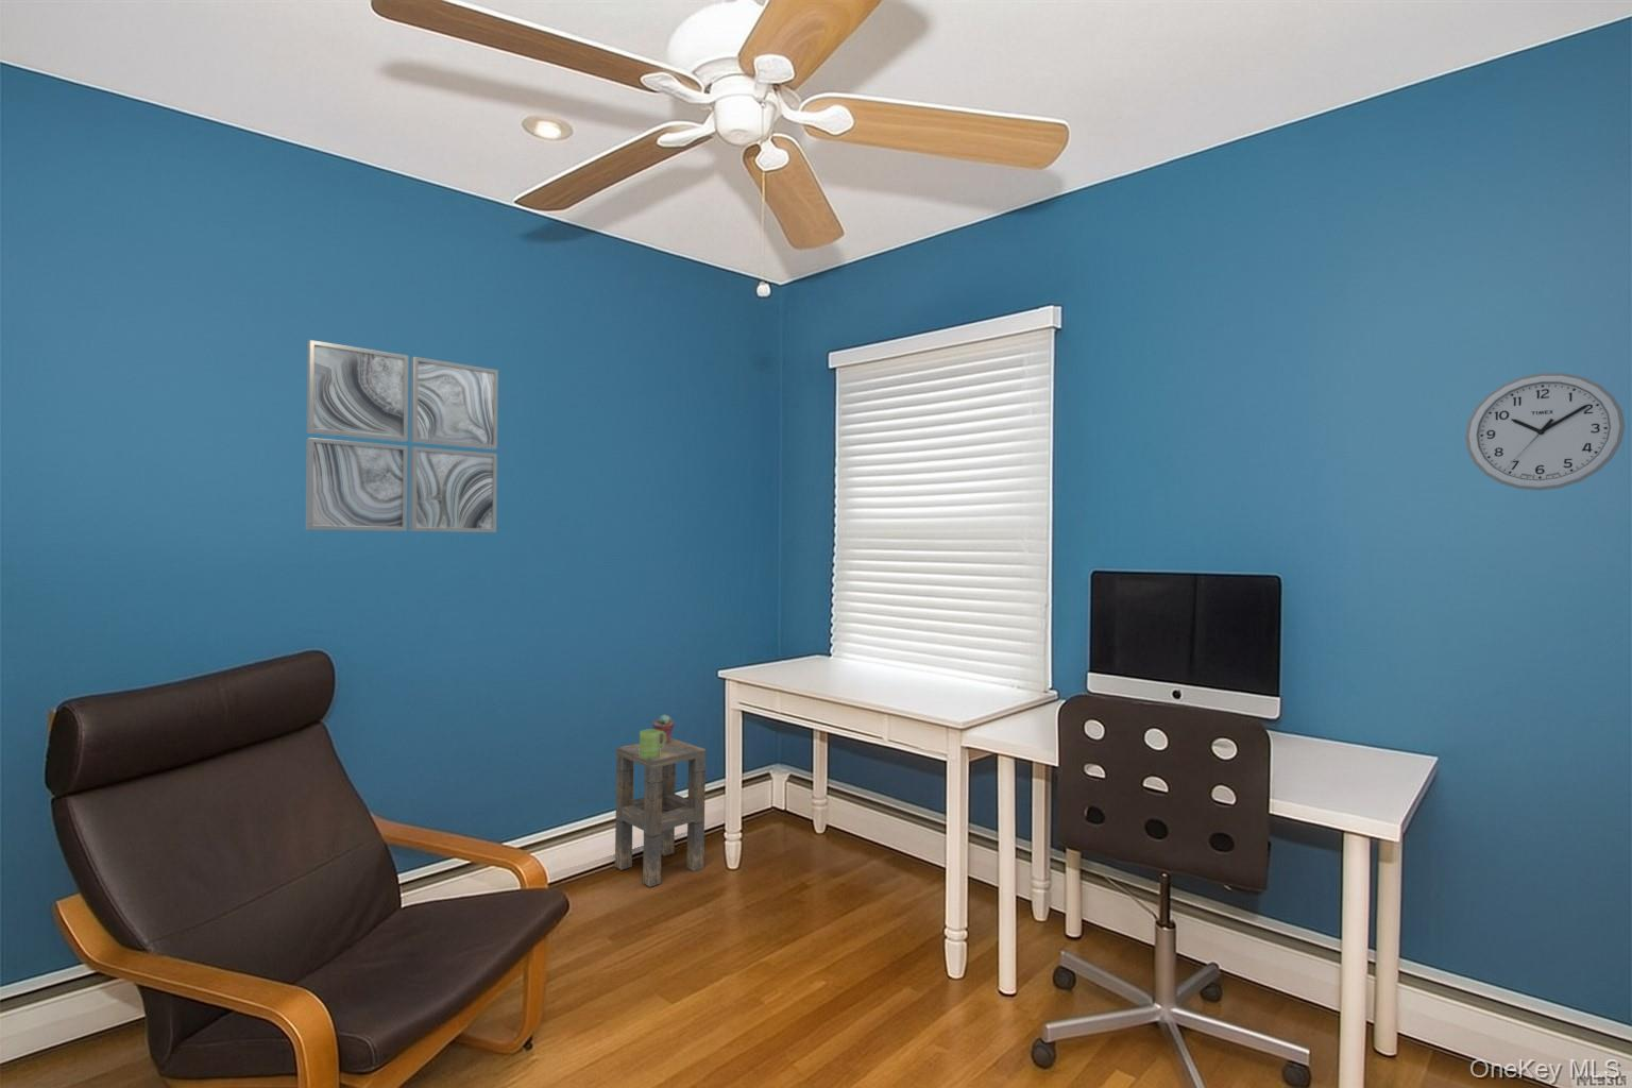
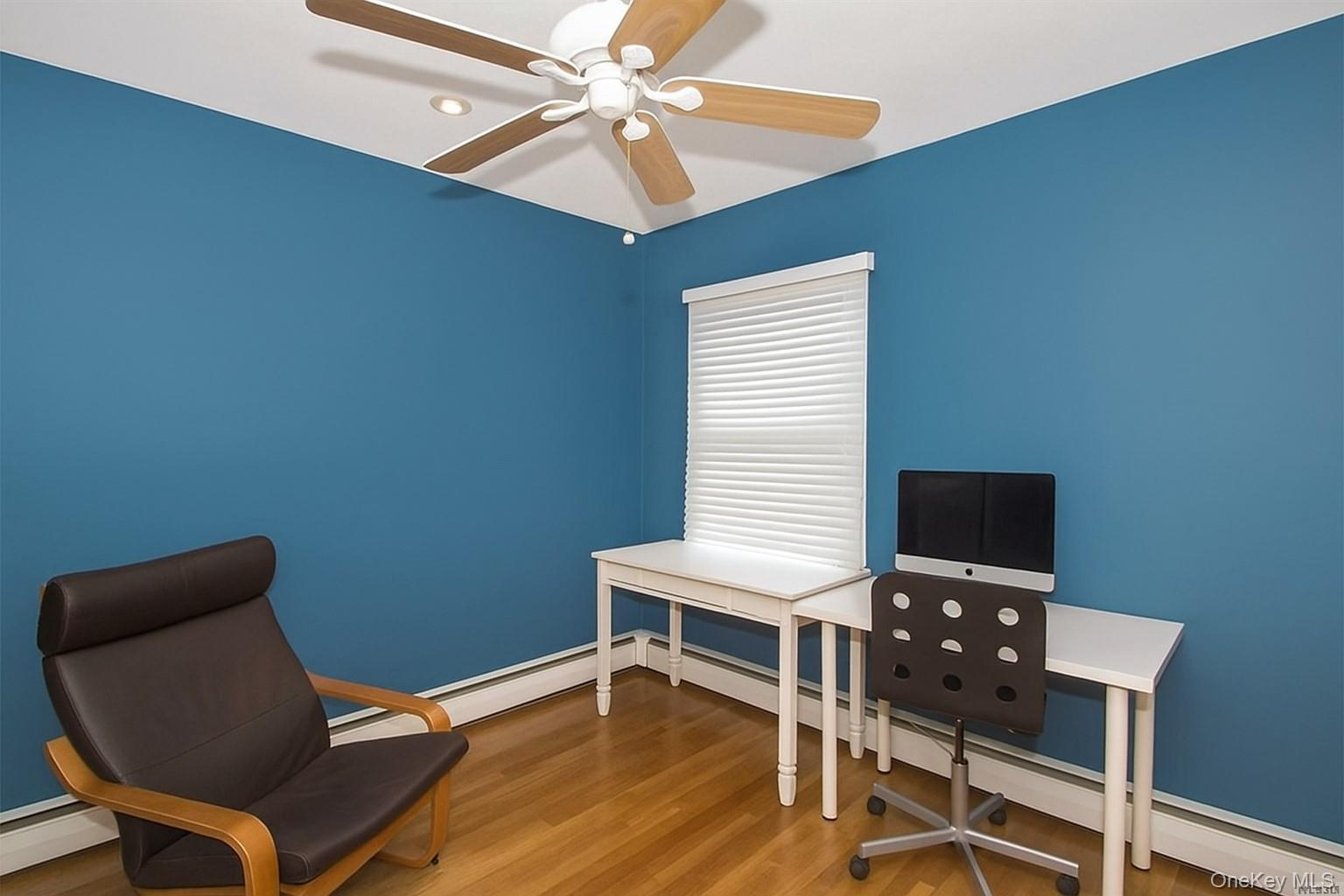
- mug (653, 743)
- wall clock (1541, 431)
- side table (659, 807)
- potted succulent (663, 726)
- wall art (410, 441)
